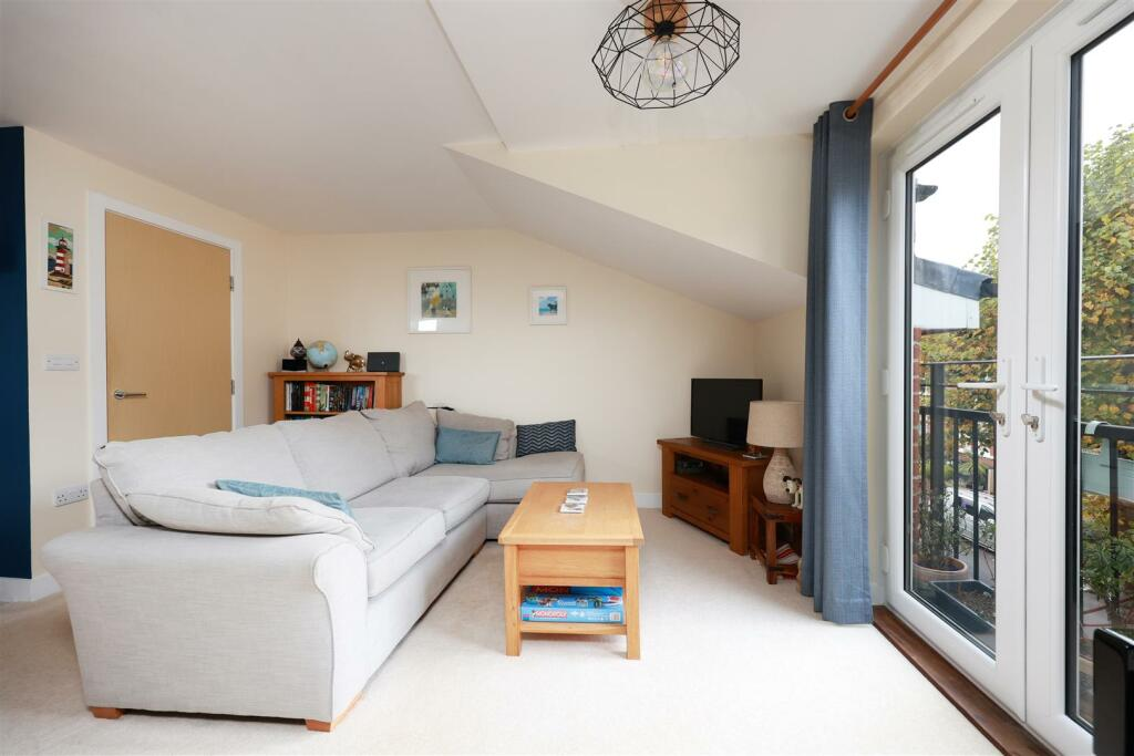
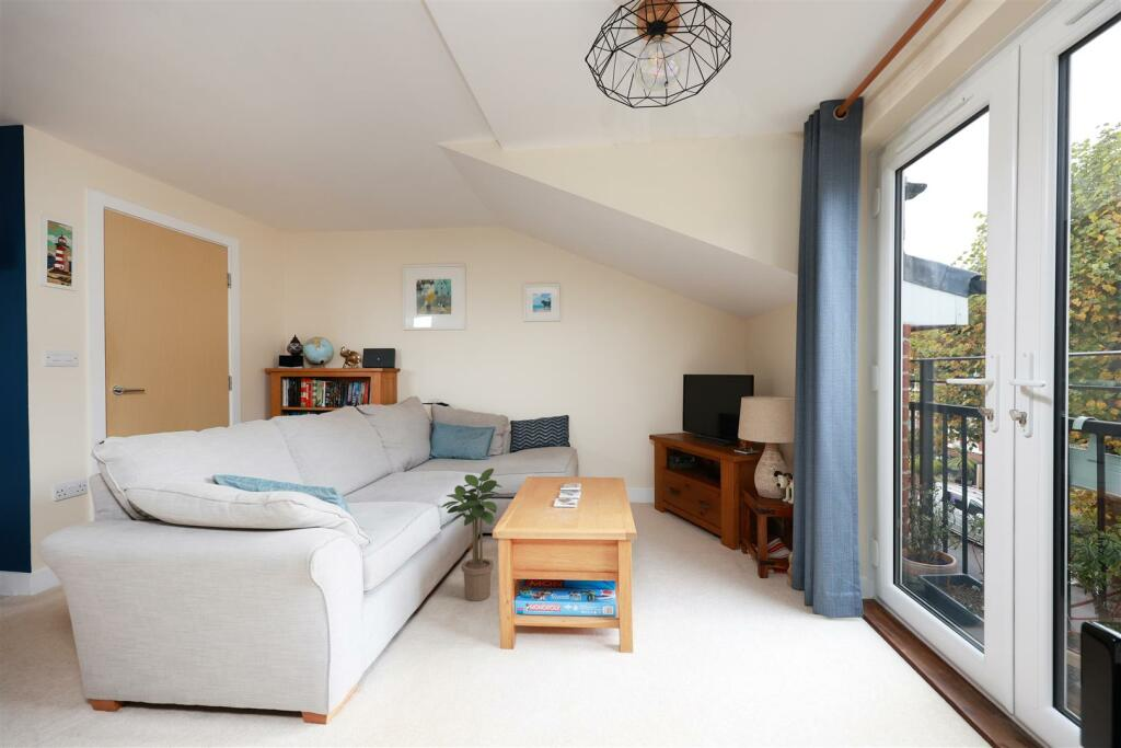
+ potted plant (473, 533)
